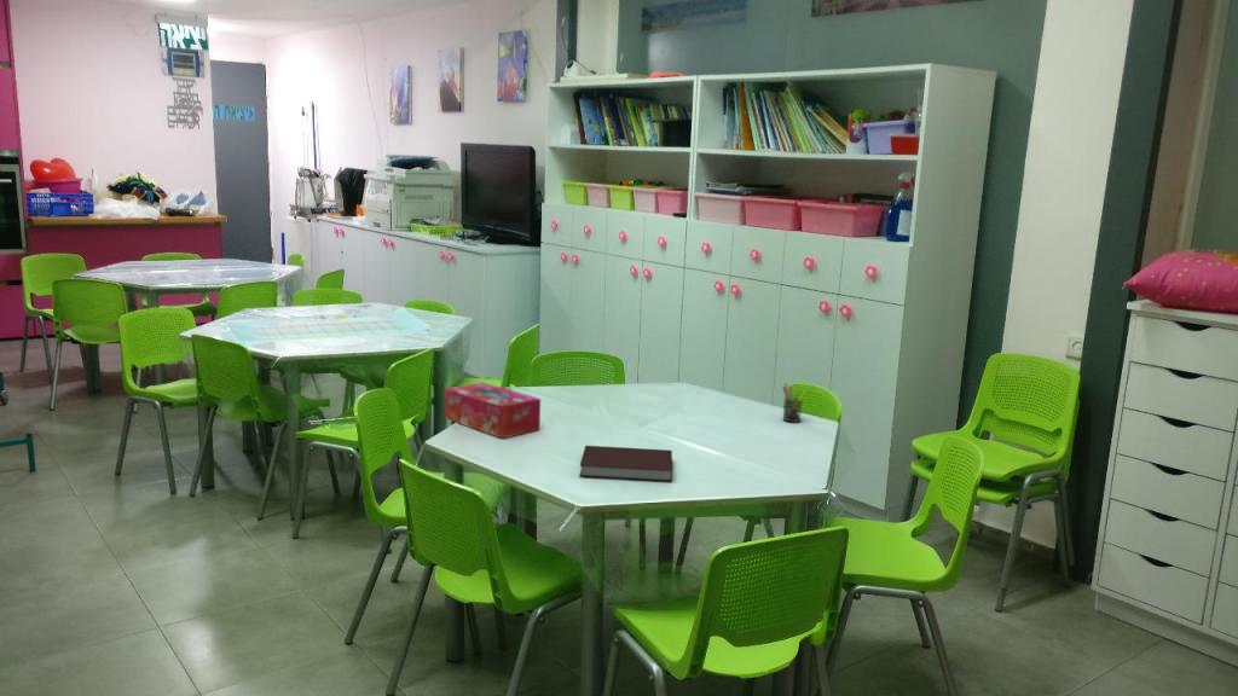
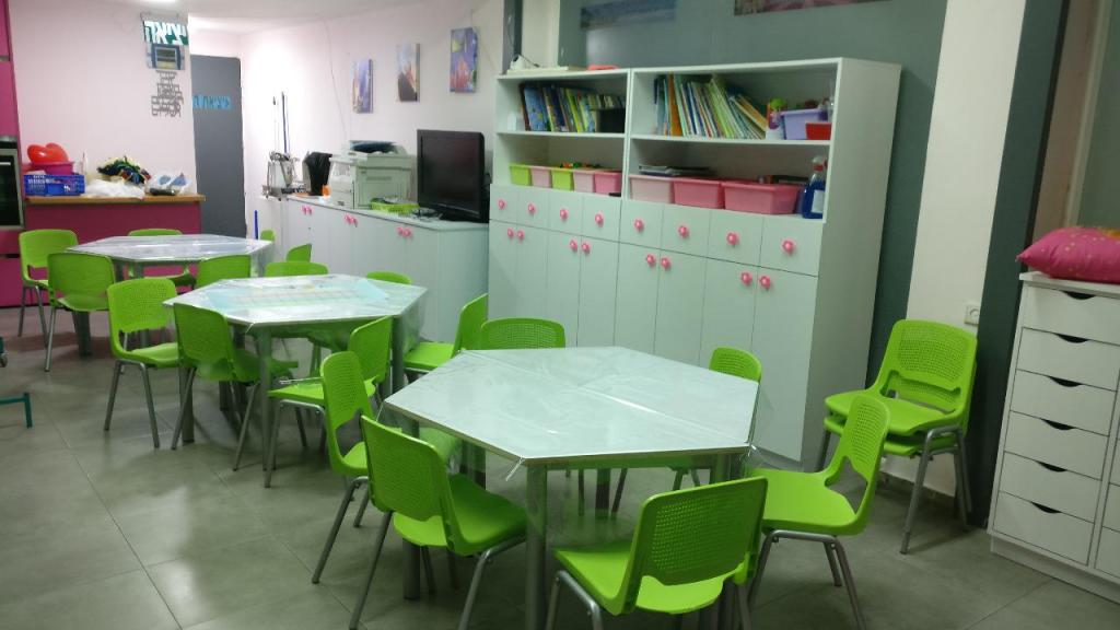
- pen holder (791, 402)
- tissue box (491, 408)
- notebook (626, 462)
